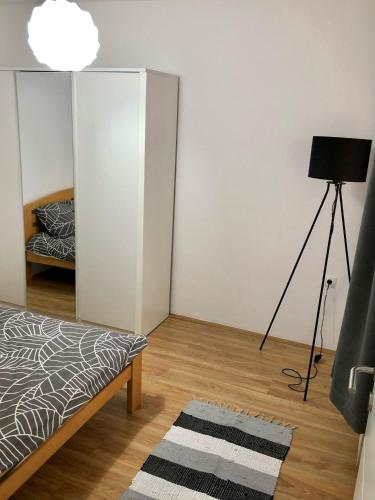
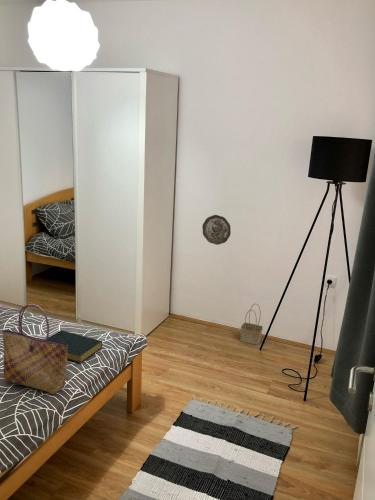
+ tote bag (33, 345)
+ hardback book (70, 345)
+ decorative plate (216, 229)
+ basket (252, 324)
